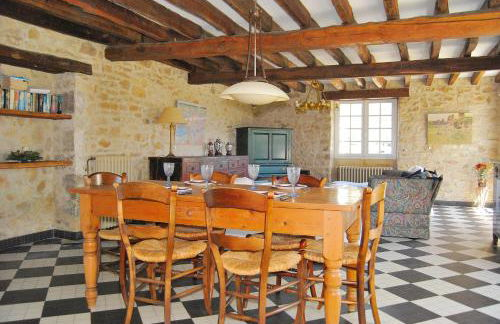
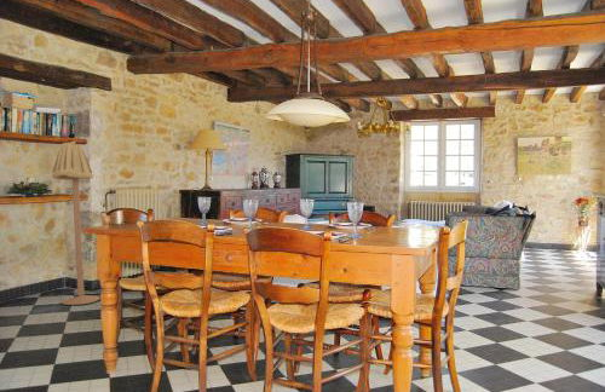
+ floor lamp (74, 220)
